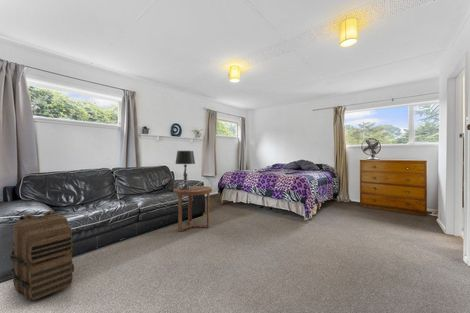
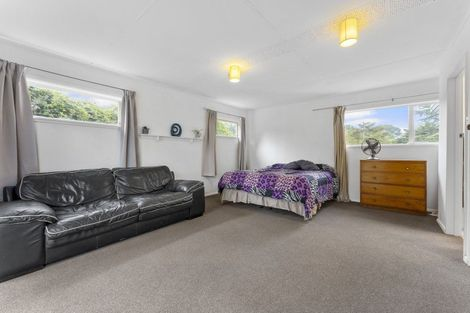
- side table (191, 207)
- backpack (43, 250)
- table lamp (185, 169)
